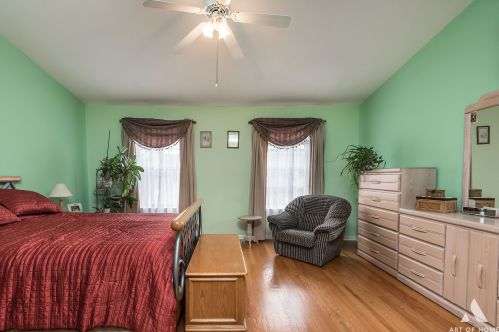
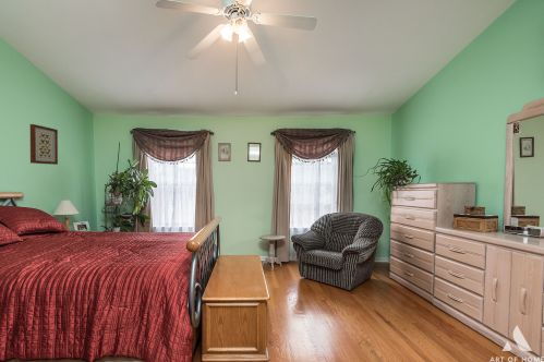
+ wall art (45, 145)
